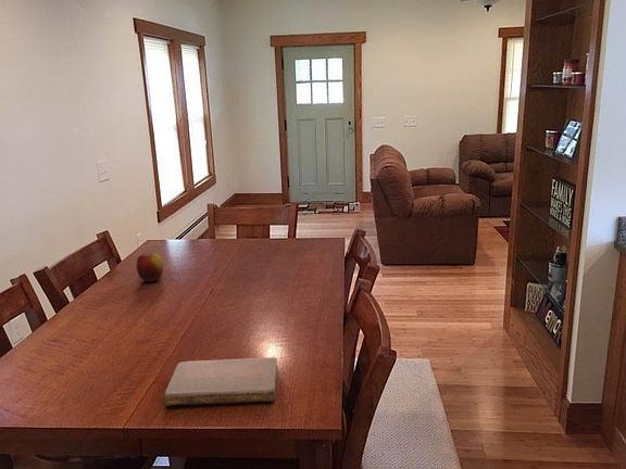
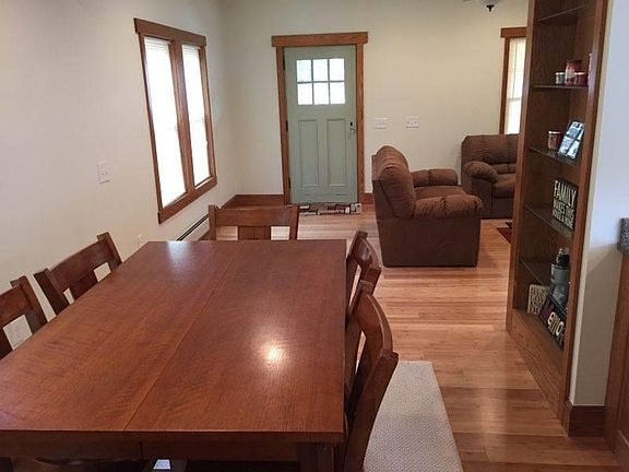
- apple (150, 266)
- notebook (223, 380)
